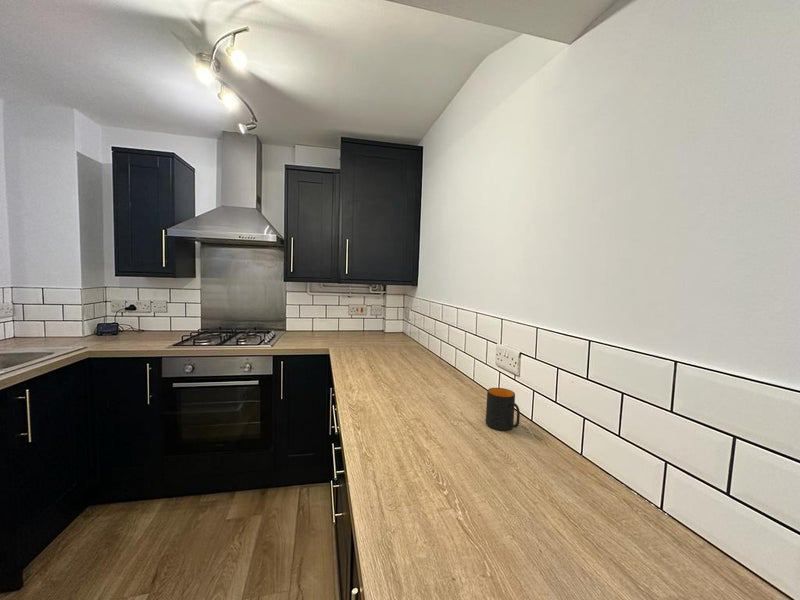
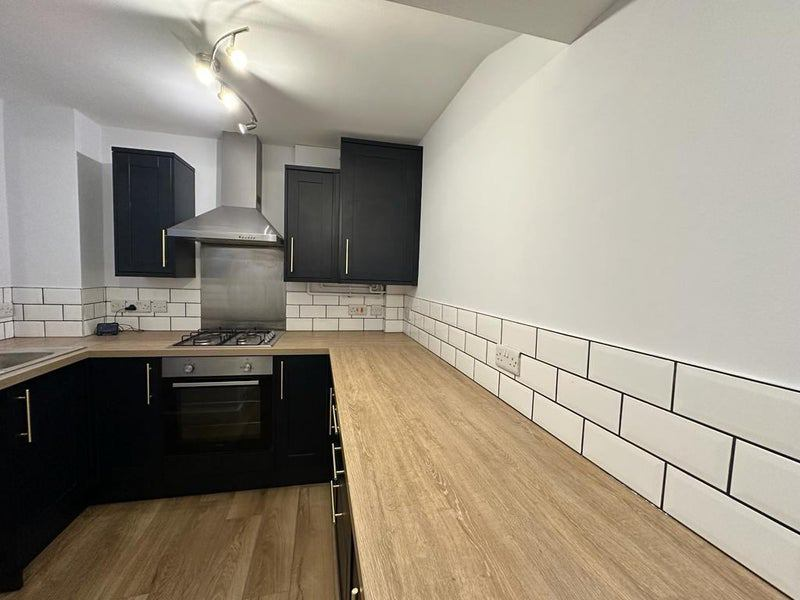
- mug (504, 410)
